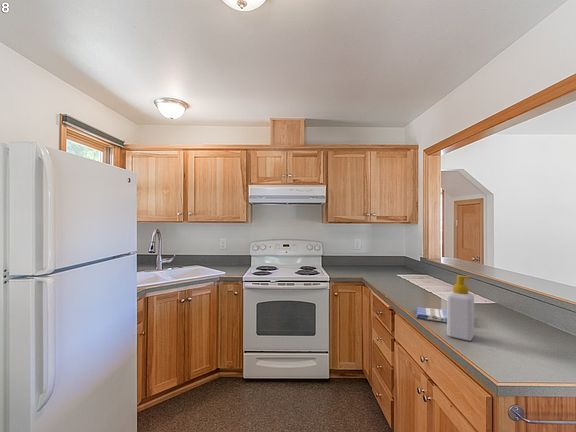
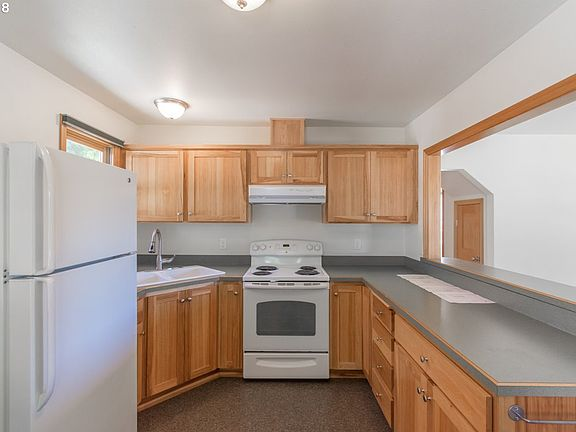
- dish towel (441, 314)
- soap bottle (460, 305)
